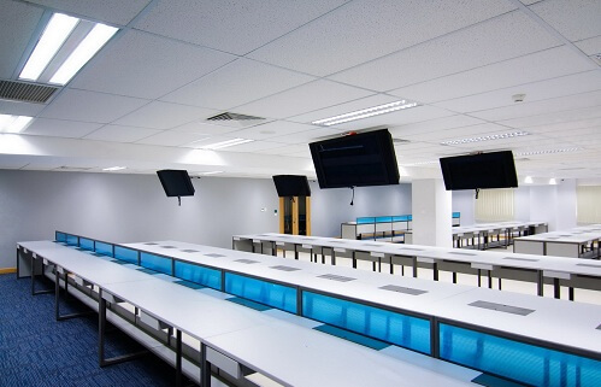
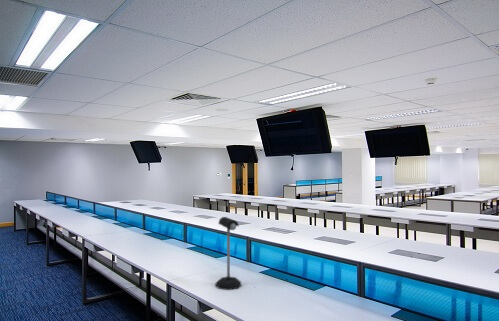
+ mailbox (228, 251)
